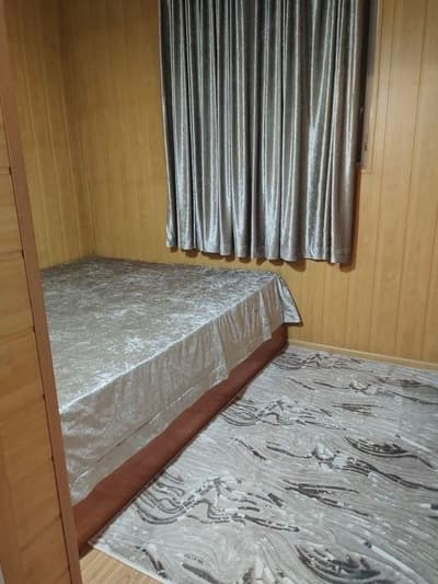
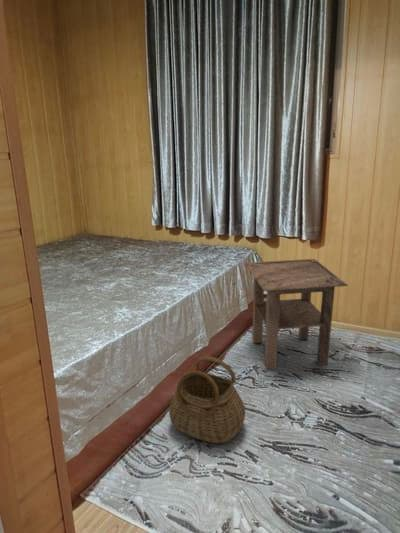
+ basket (206, 395)
+ side table (289, 312)
